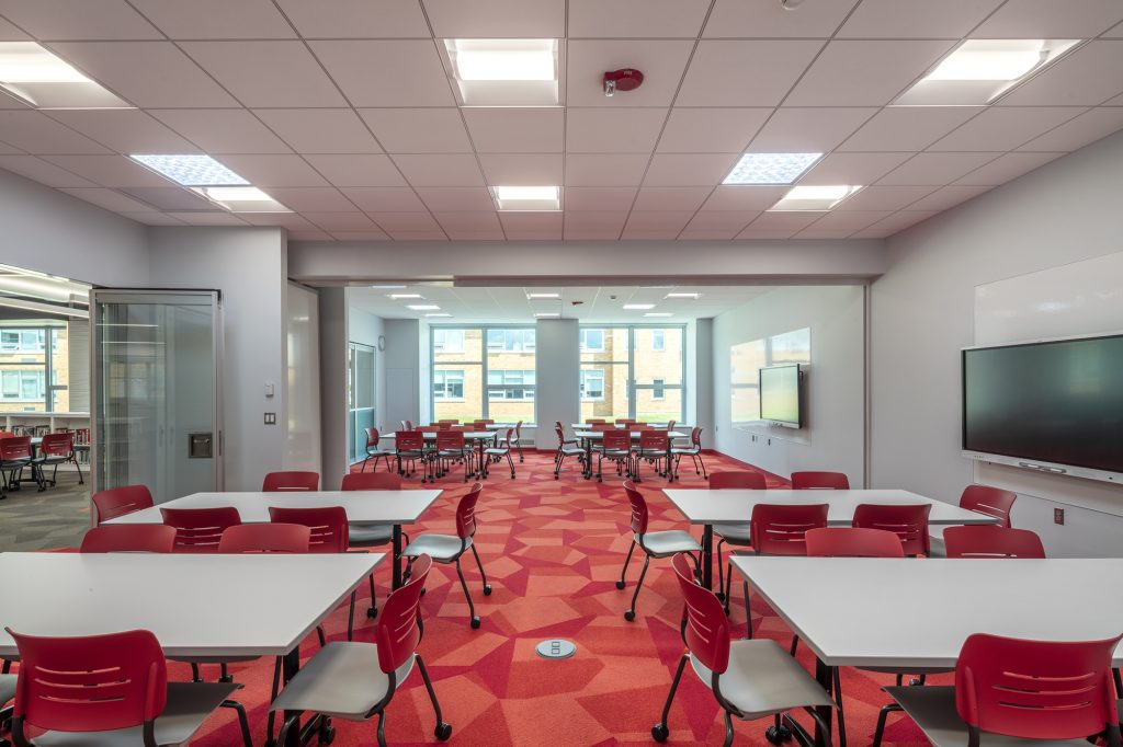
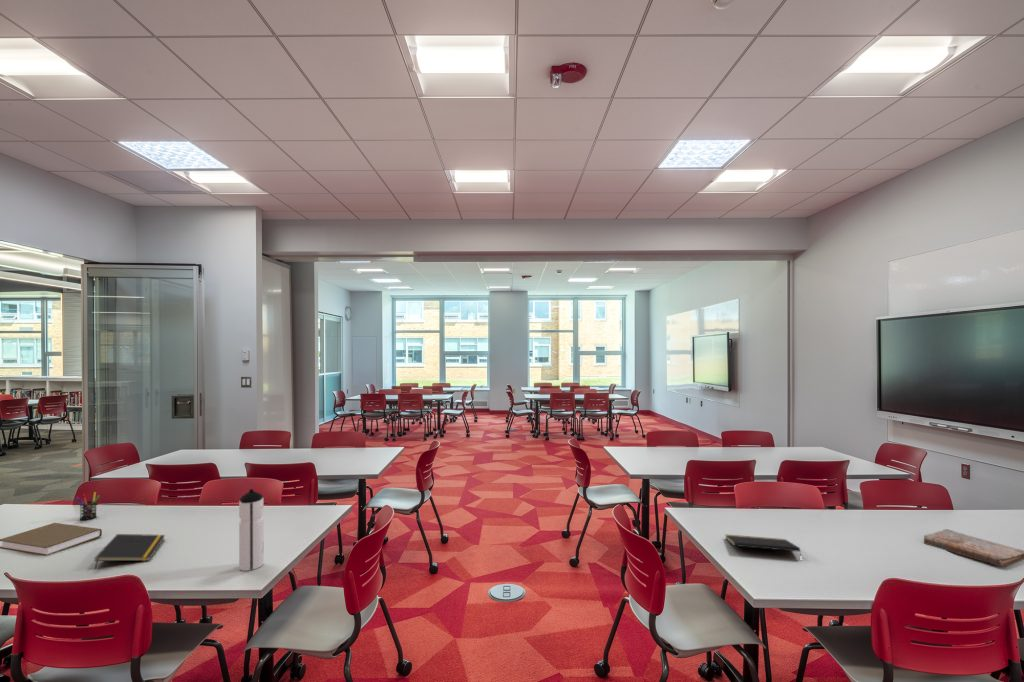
+ book (972, 546)
+ notepad (132, 546)
+ book (51, 538)
+ notepad (760, 542)
+ pen holder (89, 505)
+ water bottle (251, 527)
